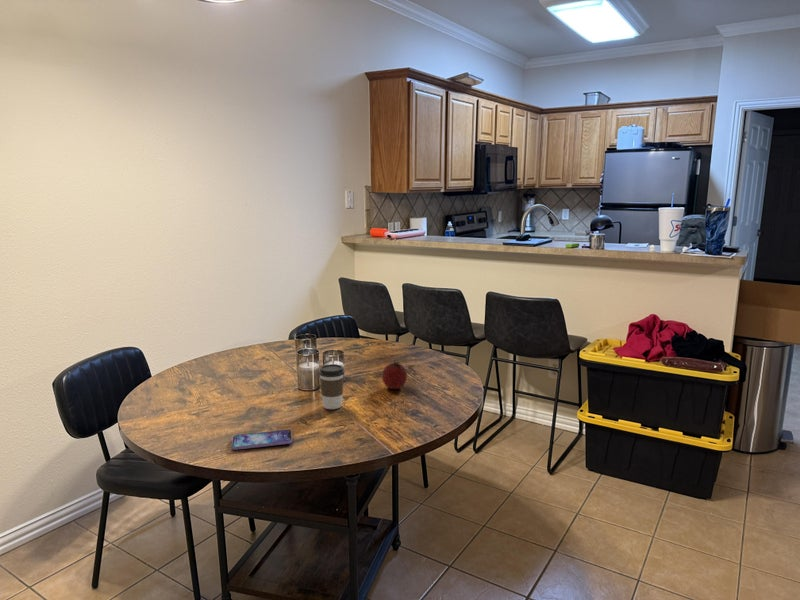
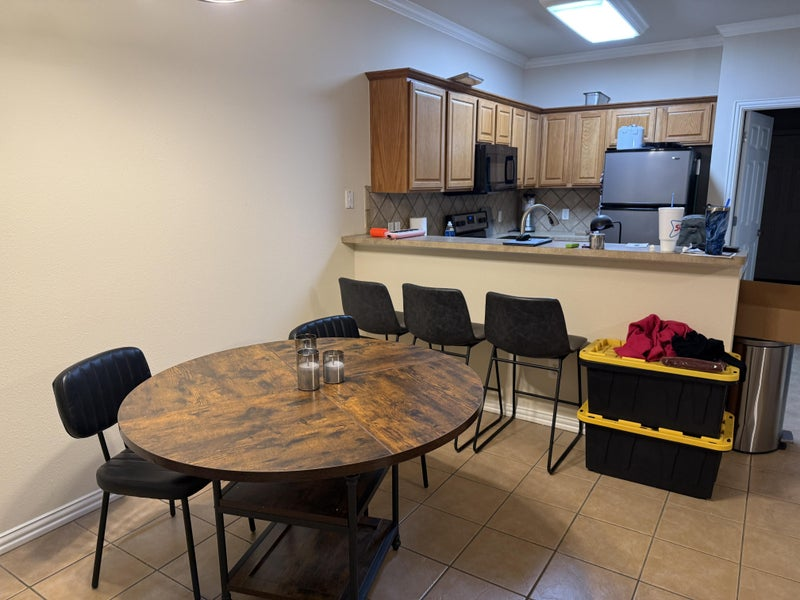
- smartphone (262, 439)
- coffee cup (332, 386)
- fruit (395, 373)
